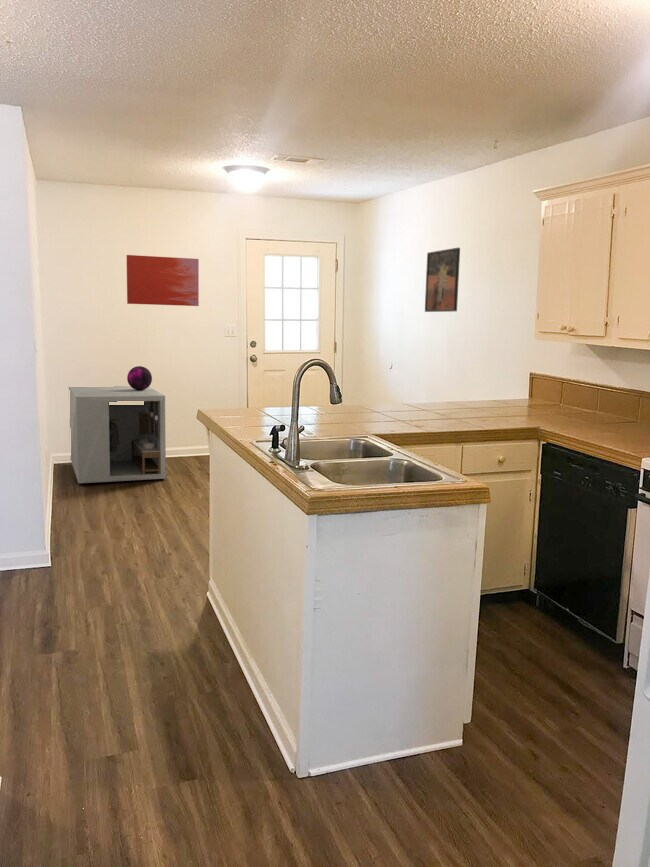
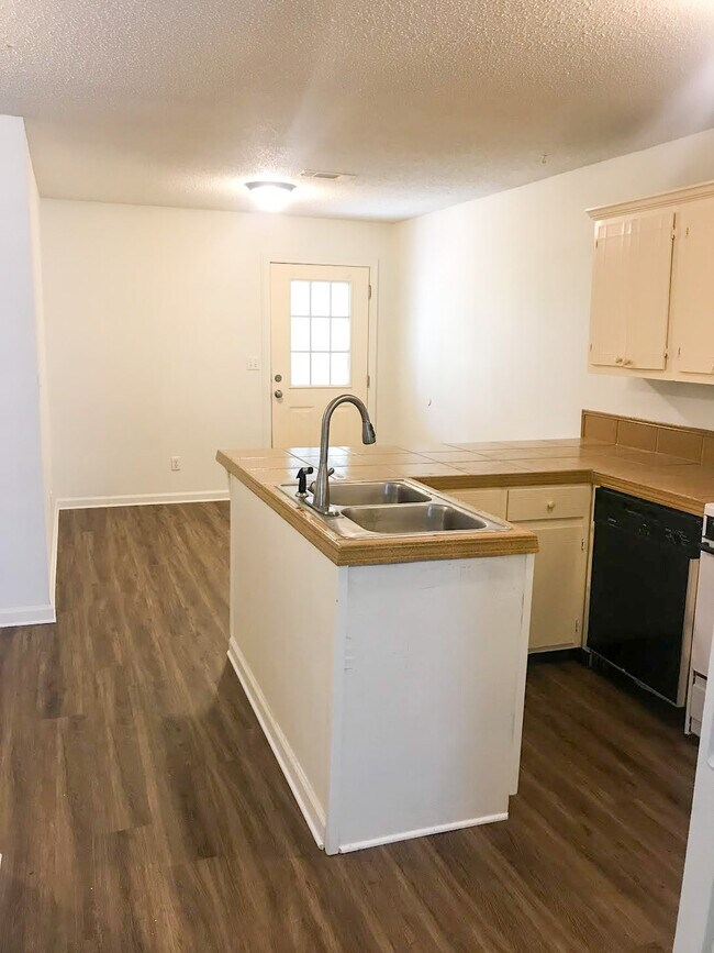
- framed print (441, 281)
- wall art (163, 281)
- decorative orb (139, 378)
- storage cabinet (114, 429)
